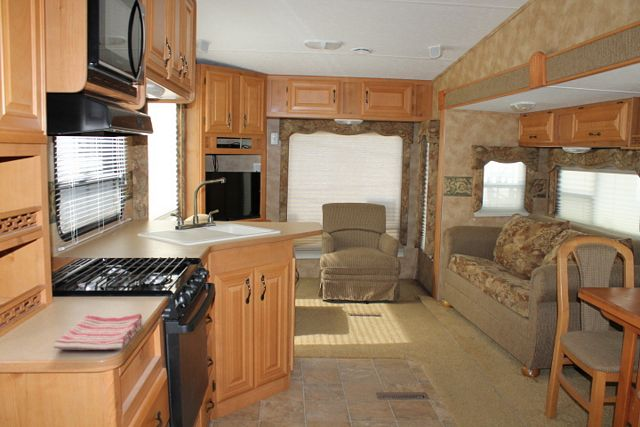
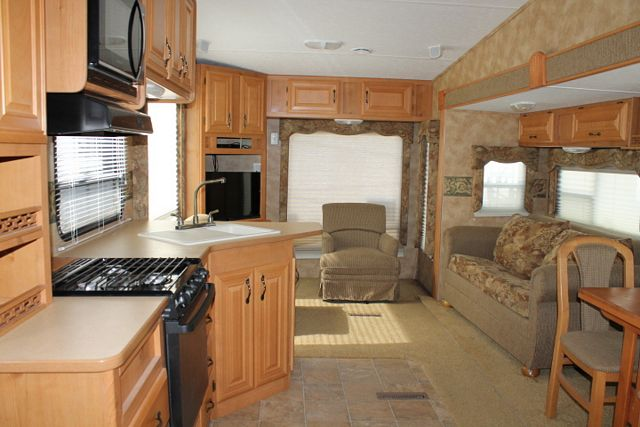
- dish towel (101, 330)
